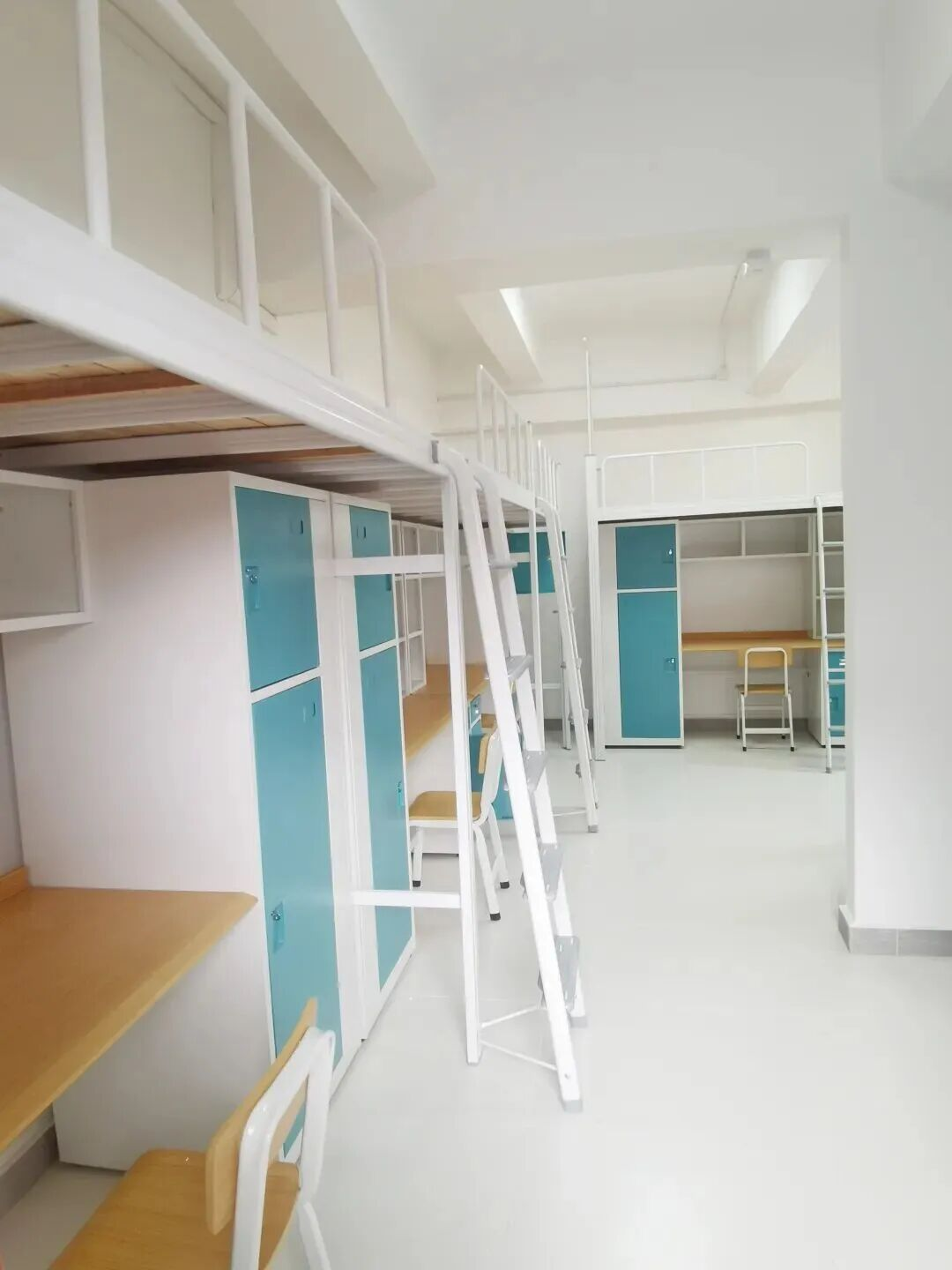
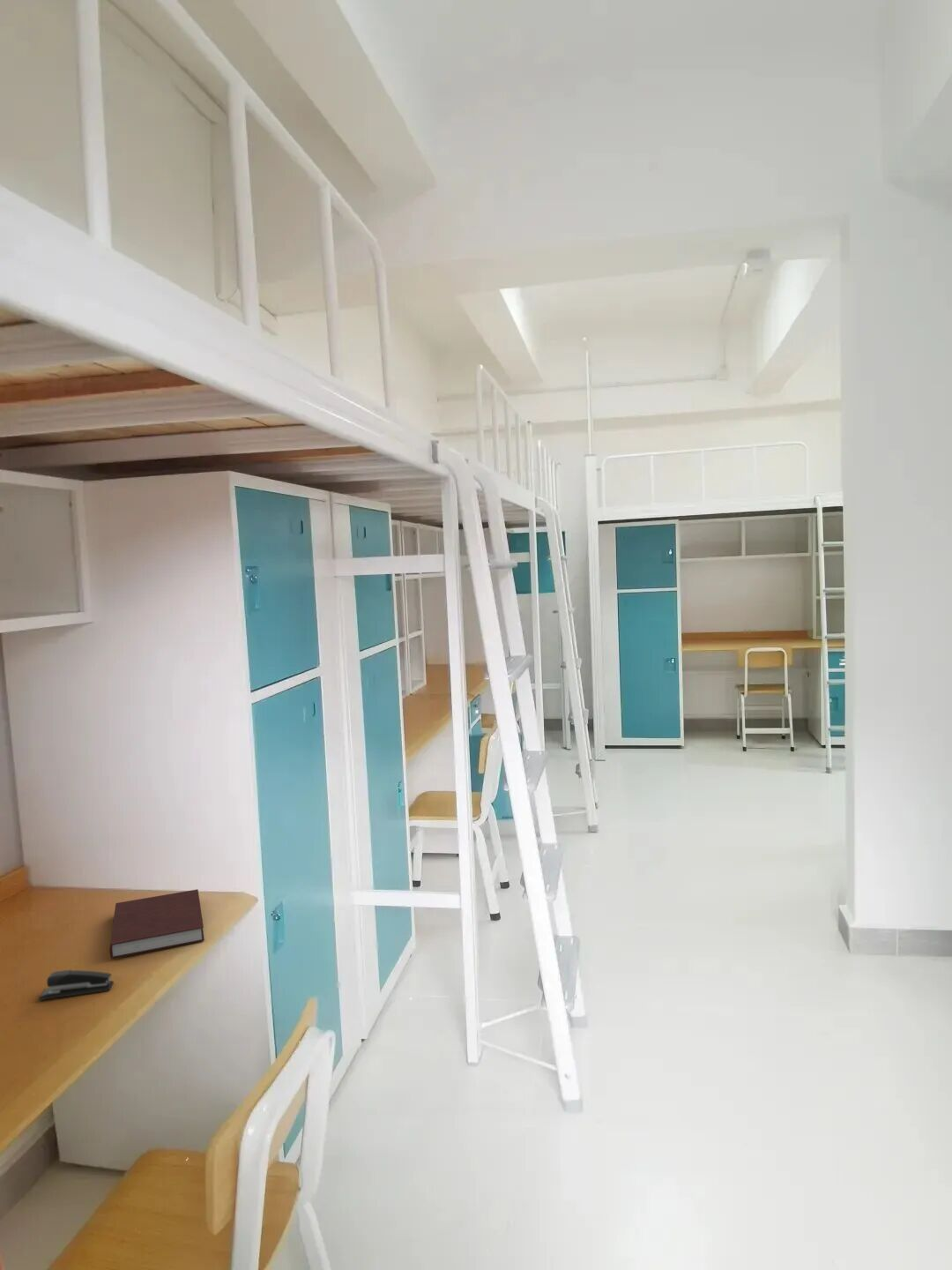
+ stapler (76, 981)
+ notebook (157, 921)
